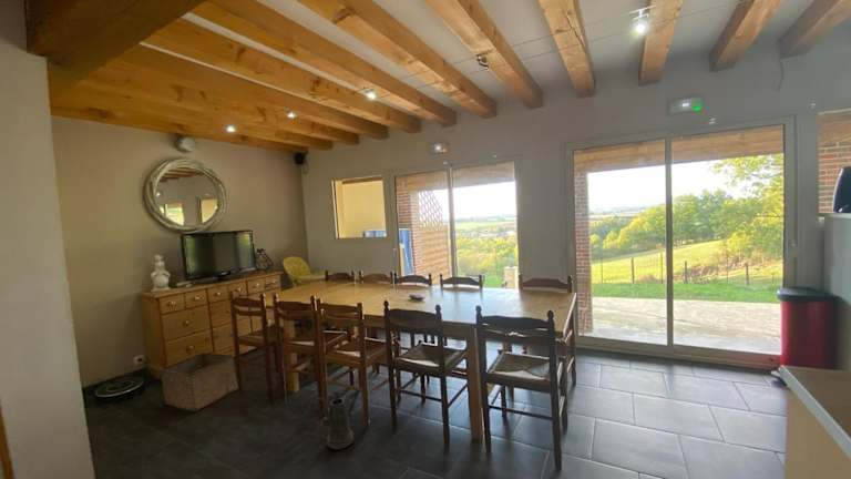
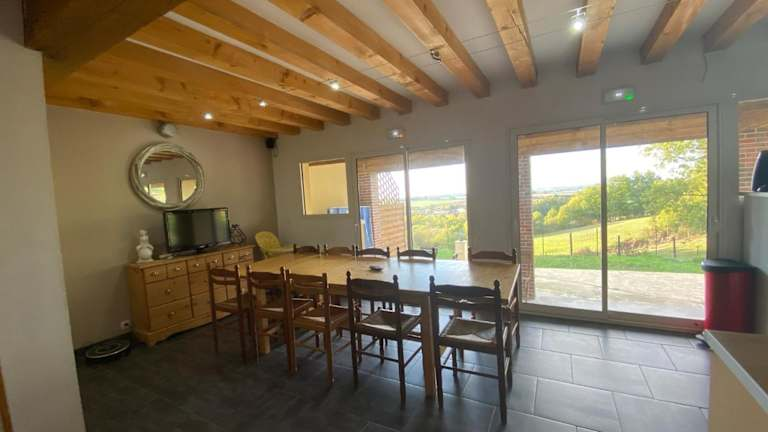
- watering can (331, 419)
- storage bin (201, 379)
